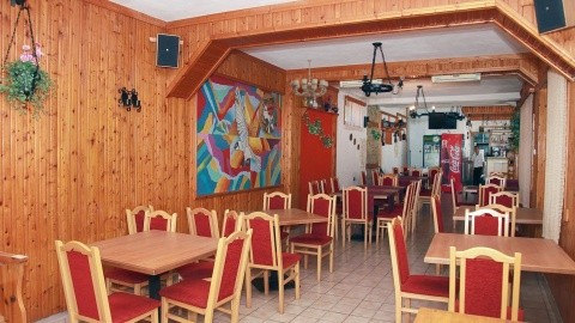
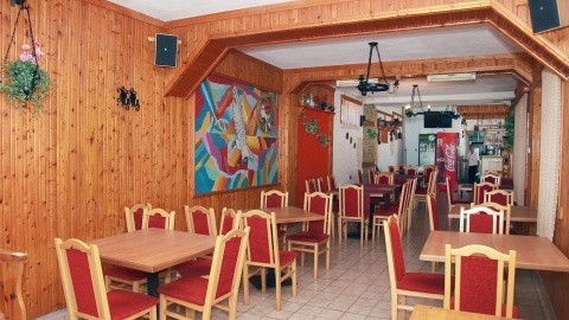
- chandelier (309, 79)
